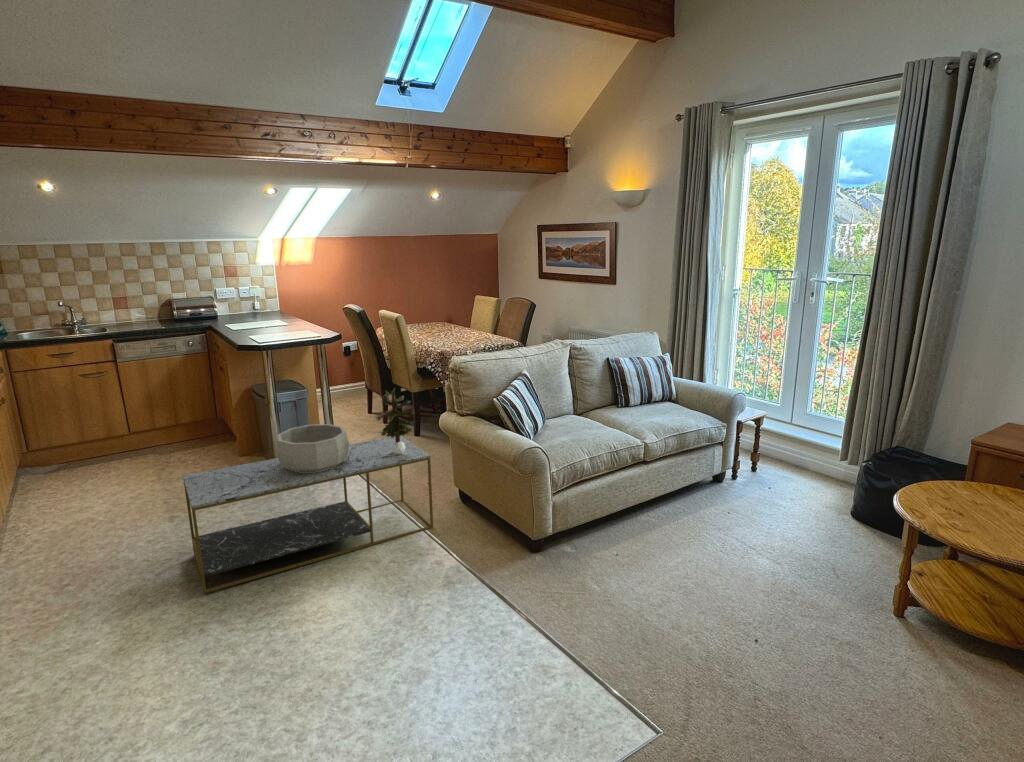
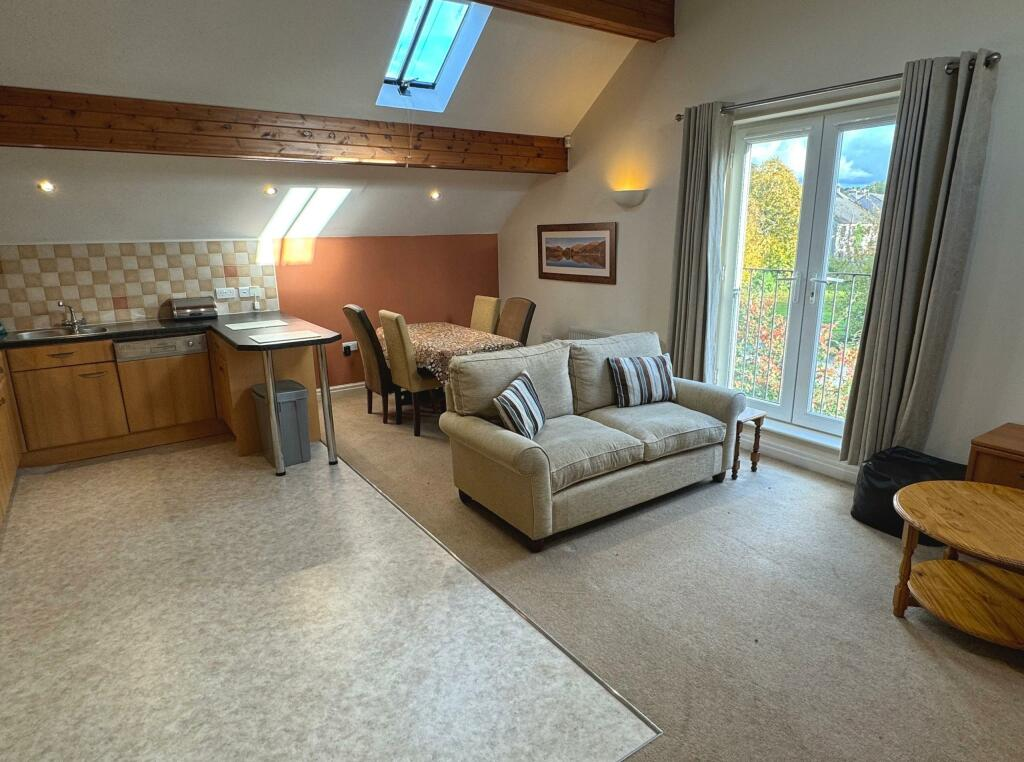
- decorative bowl (313, 448)
- potted plant (394, 420)
- coffee table (315, 508)
